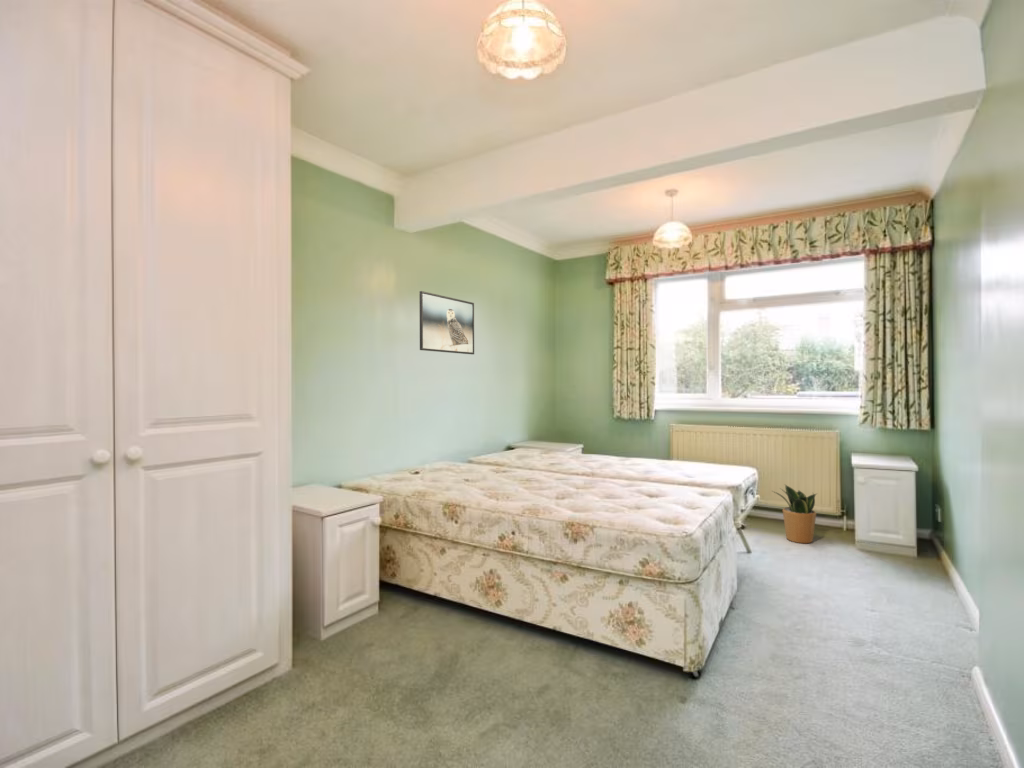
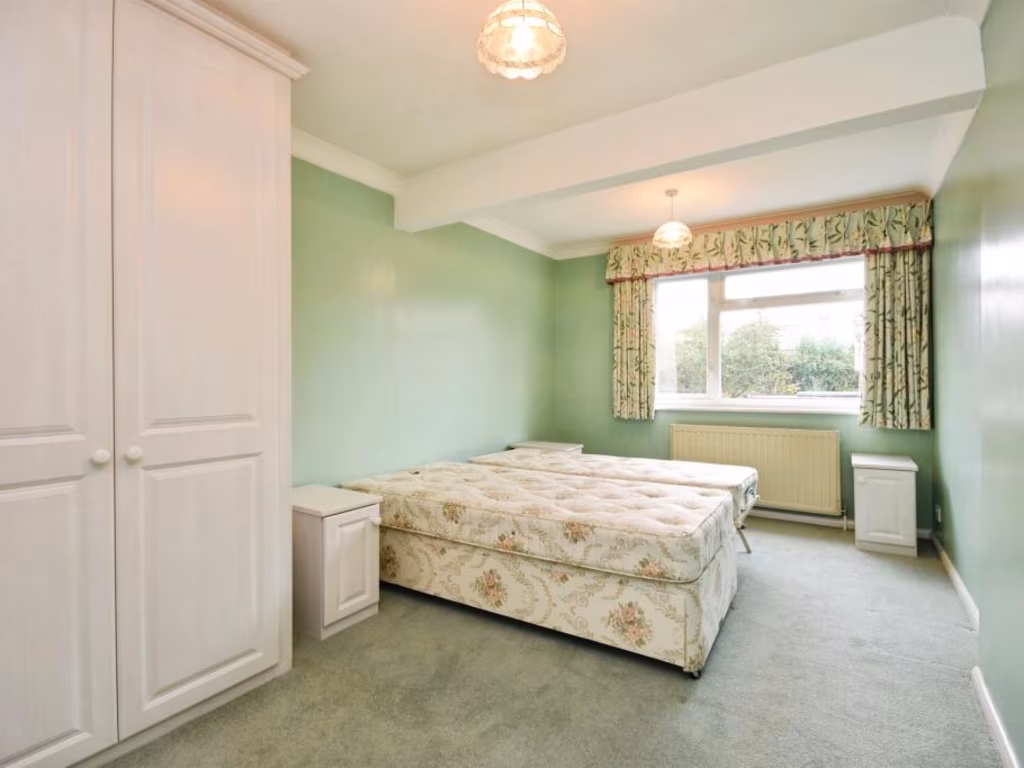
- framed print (448, 324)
- potted plant (796, 514)
